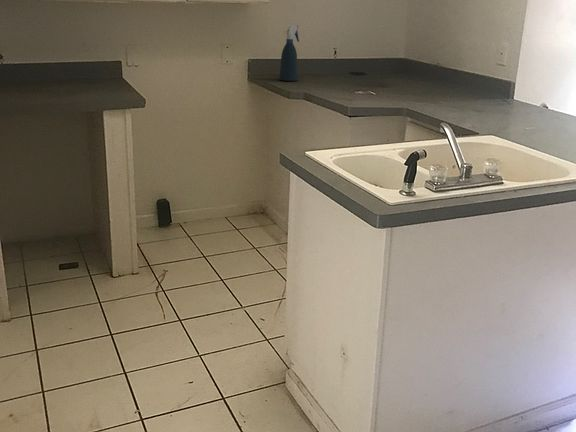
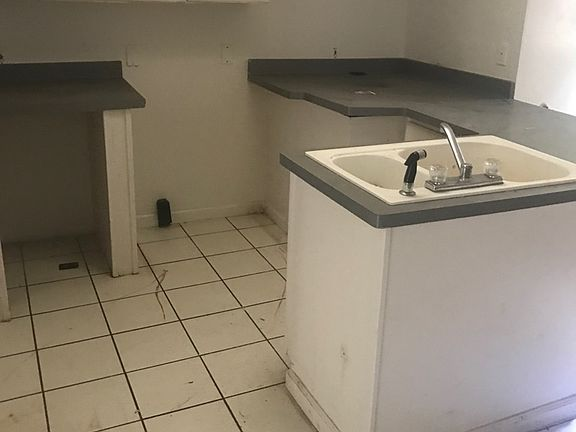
- spray bottle (289, 52)
